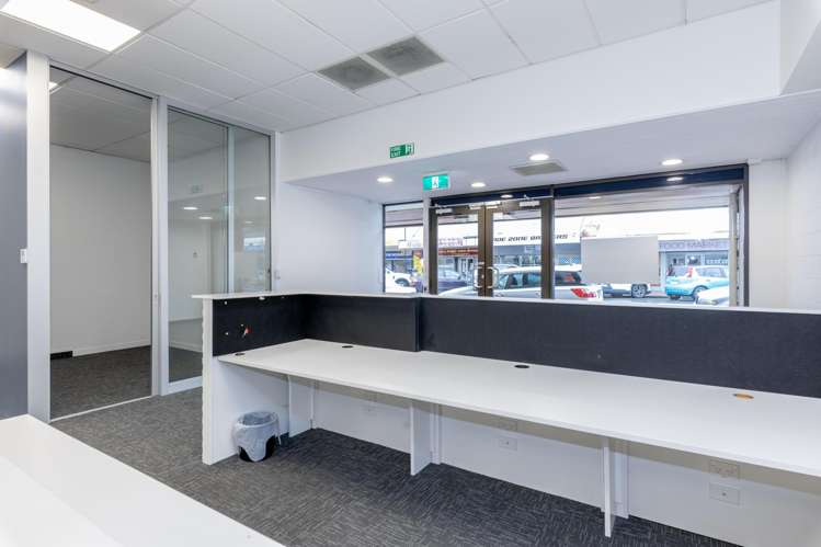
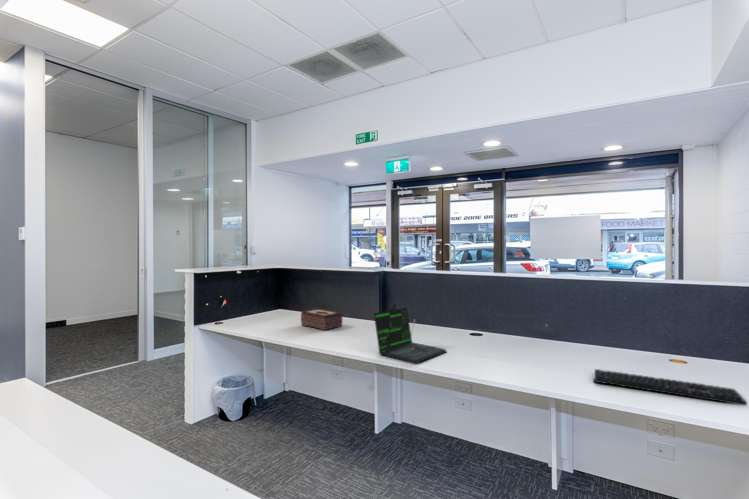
+ keyboard (661, 384)
+ tissue box (321, 318)
+ laptop (412, 330)
